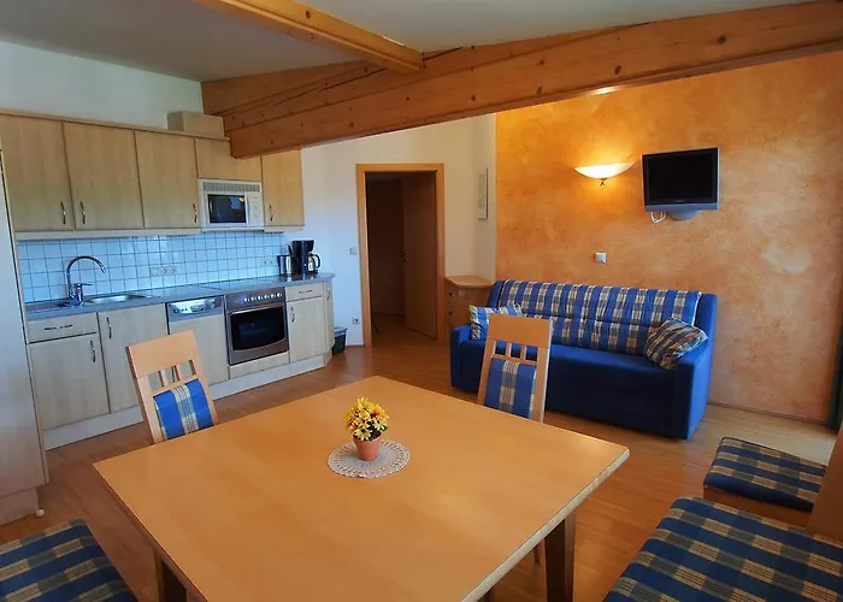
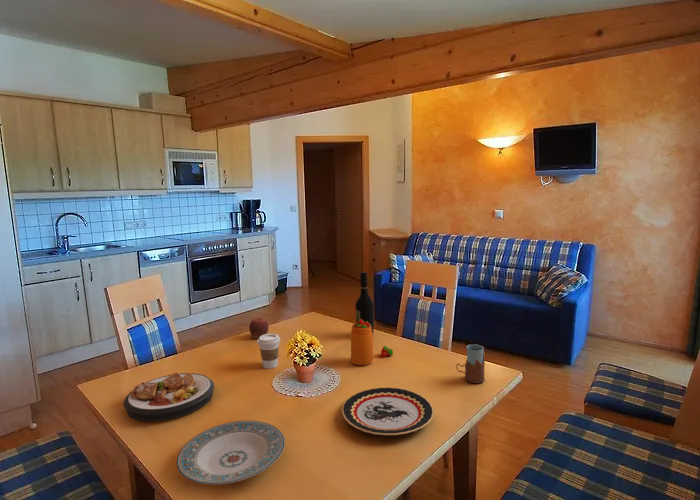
+ drinking glass (470, 363)
+ plate (387, 411)
+ plate (232, 454)
+ wine bottle (364, 304)
+ coffee cup (269, 351)
+ plate (170, 391)
+ apple (258, 327)
+ jar (371, 338)
